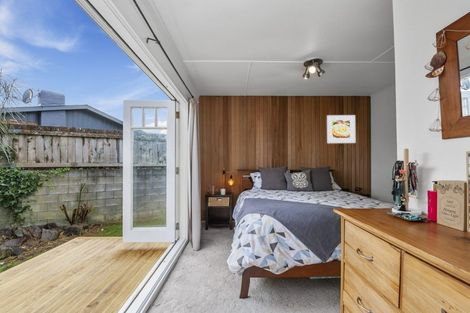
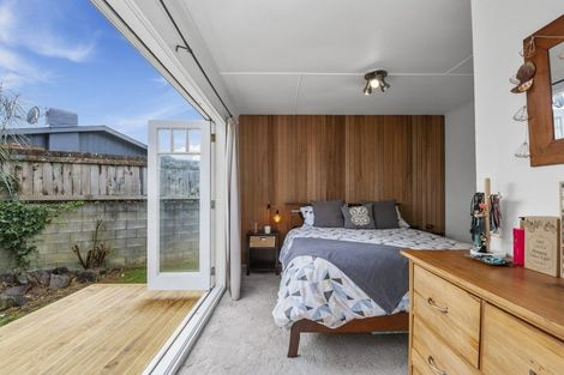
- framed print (341, 129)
